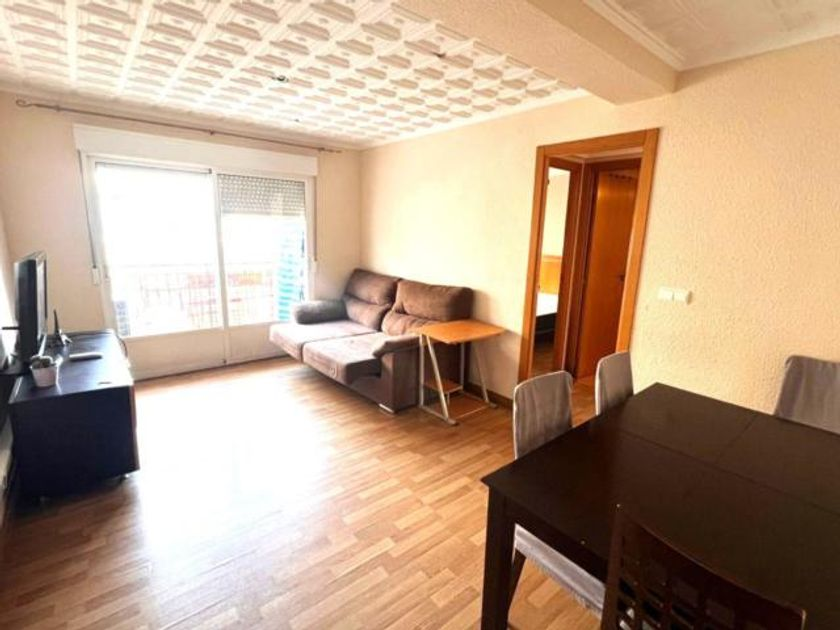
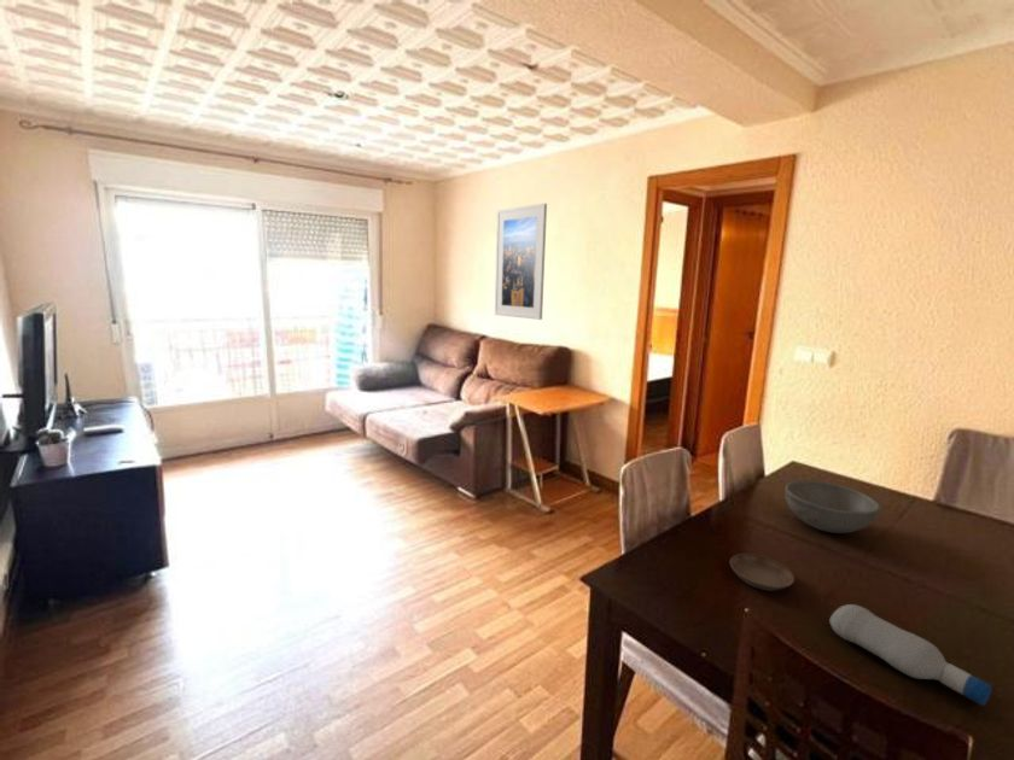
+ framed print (518, 263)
+ saucer (760, 573)
+ bowl (828, 510)
+ bottle (904, 650)
